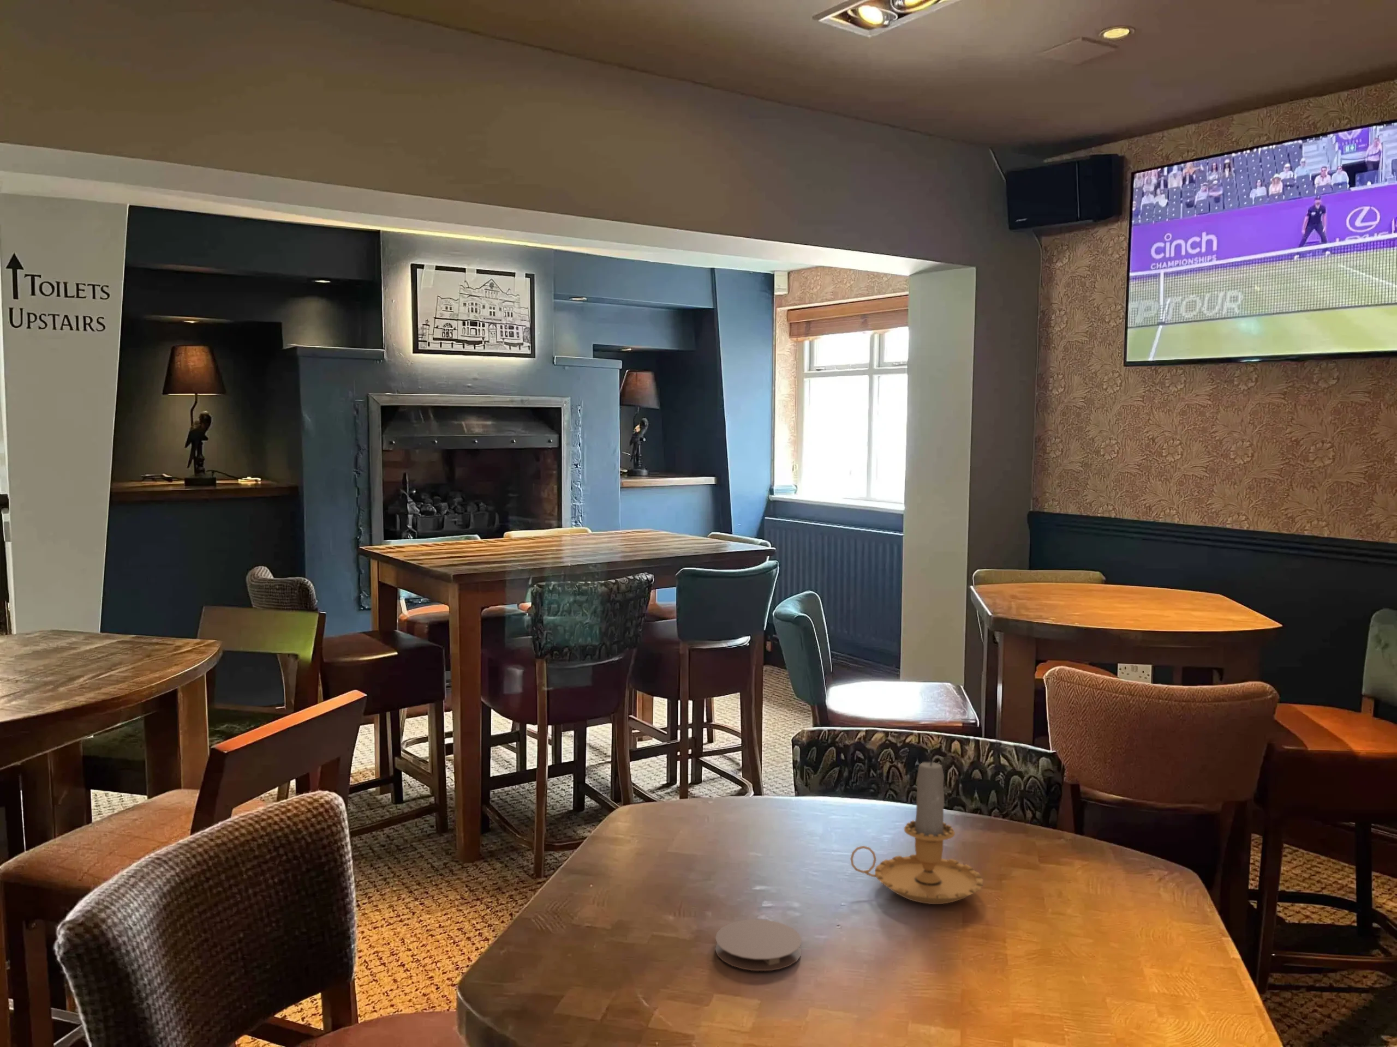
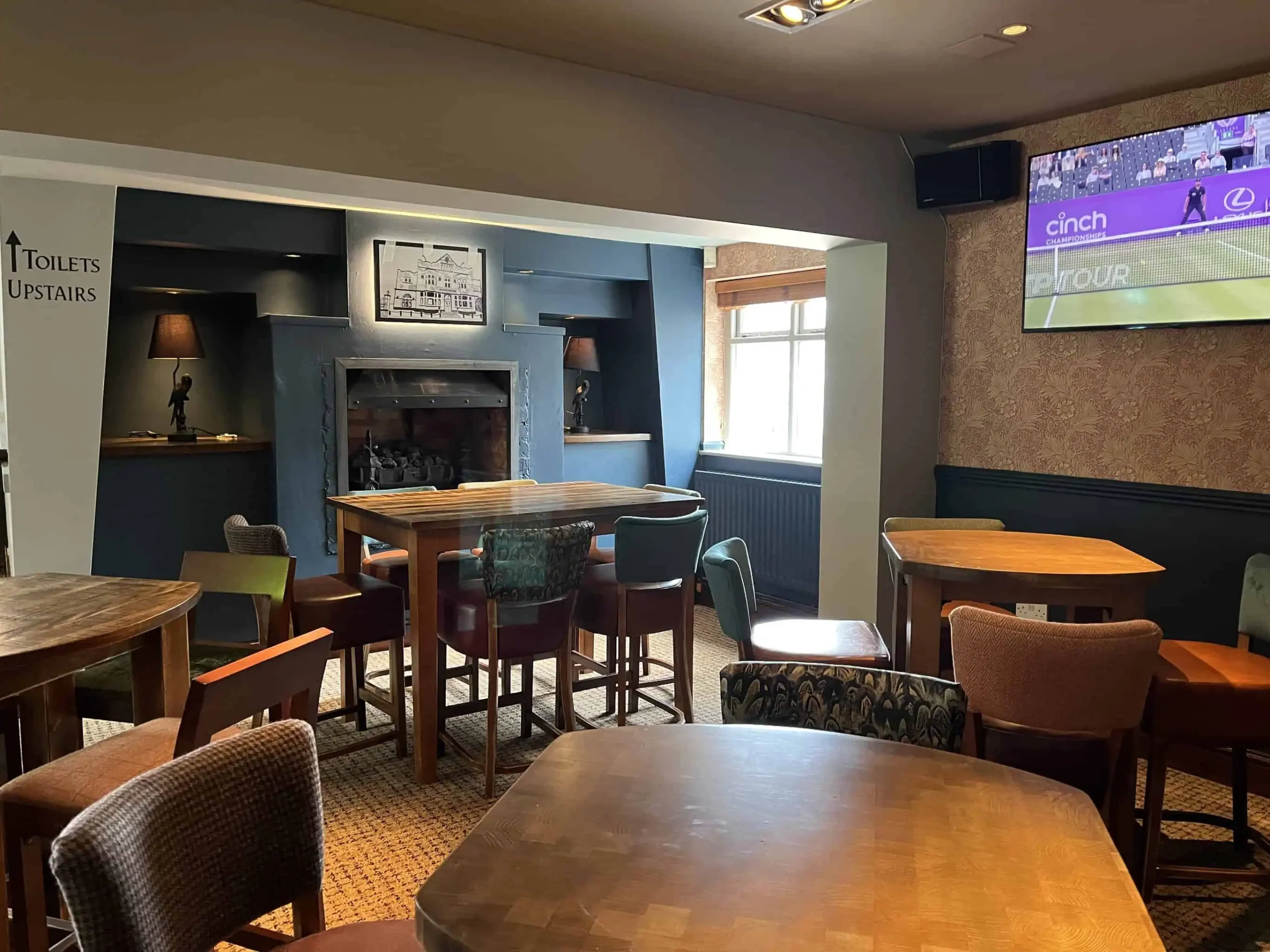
- candle (916, 824)
- coaster (758, 944)
